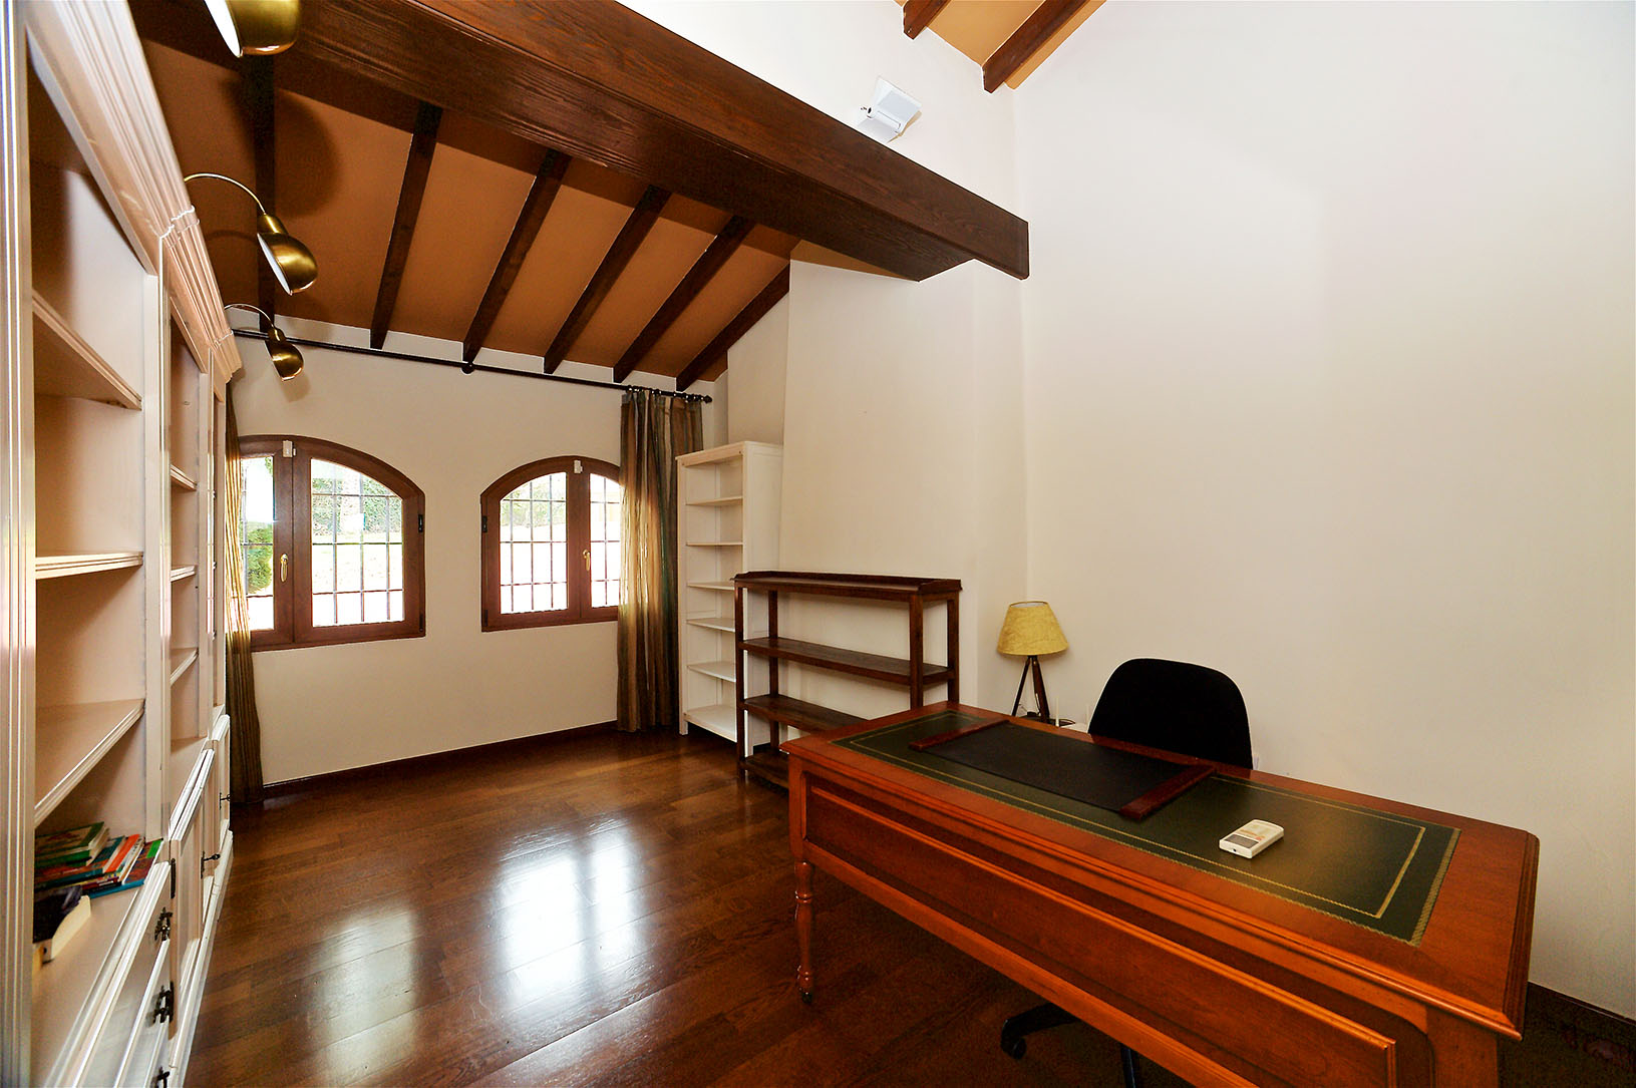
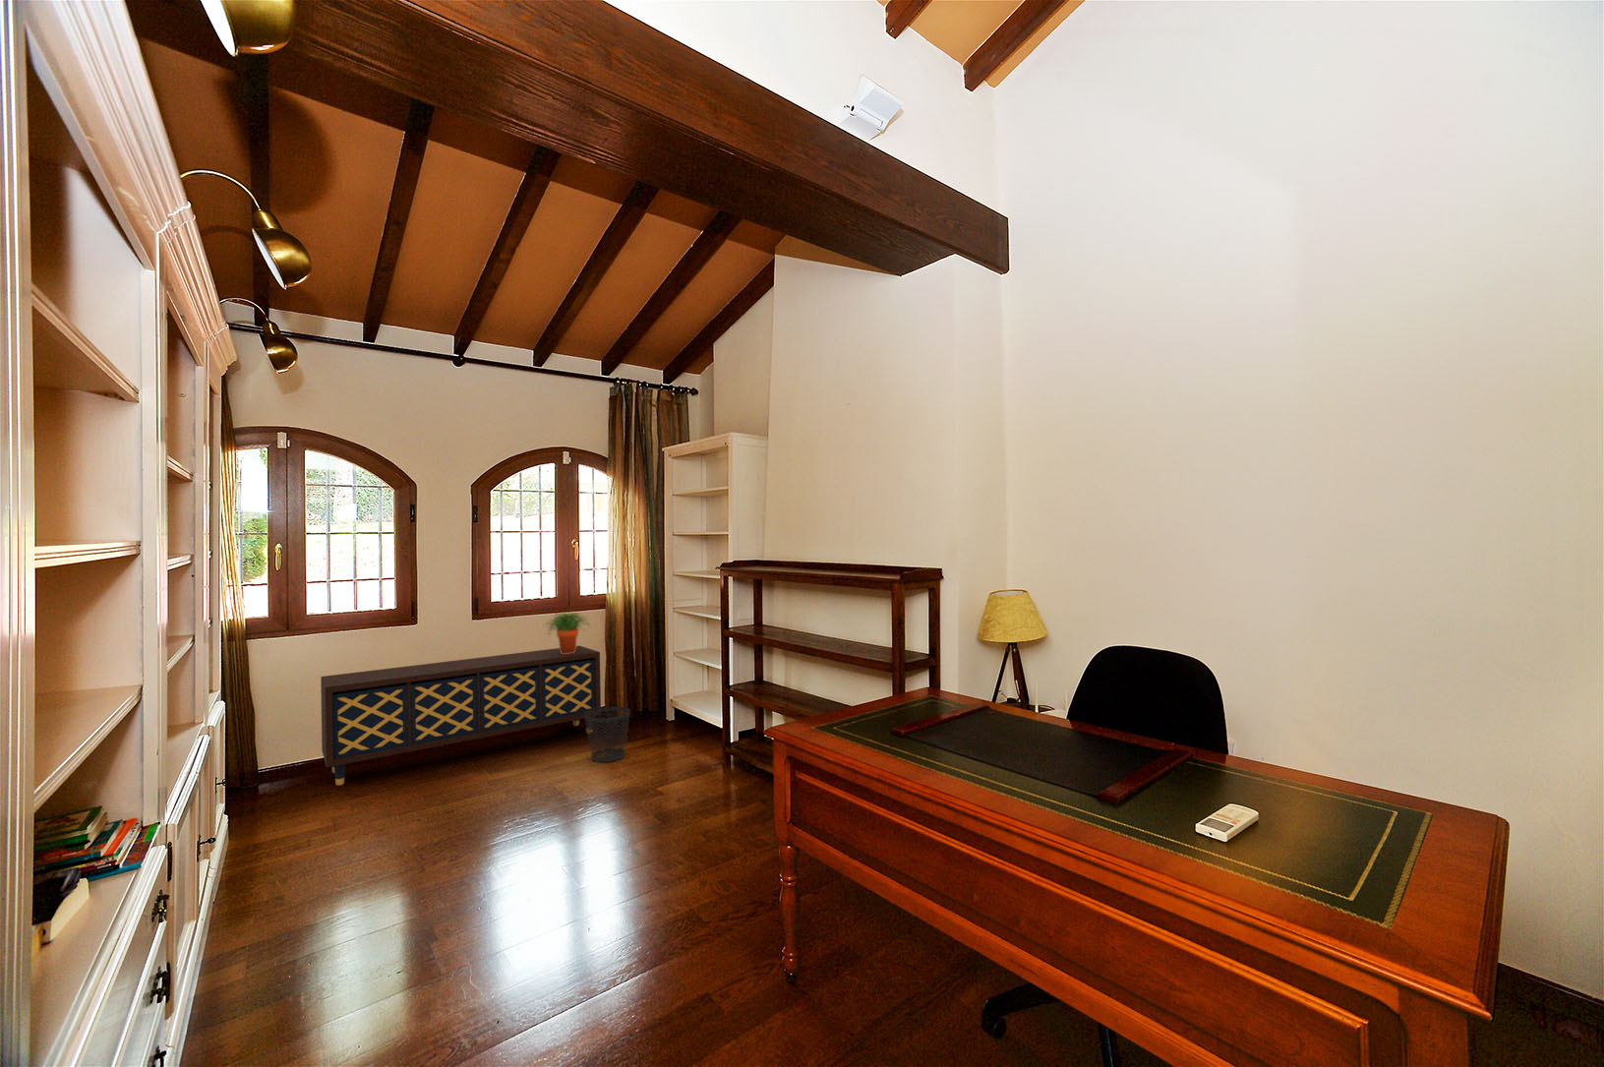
+ wastebasket (607, 735)
+ potted plant (567, 631)
+ sideboard (472, 707)
